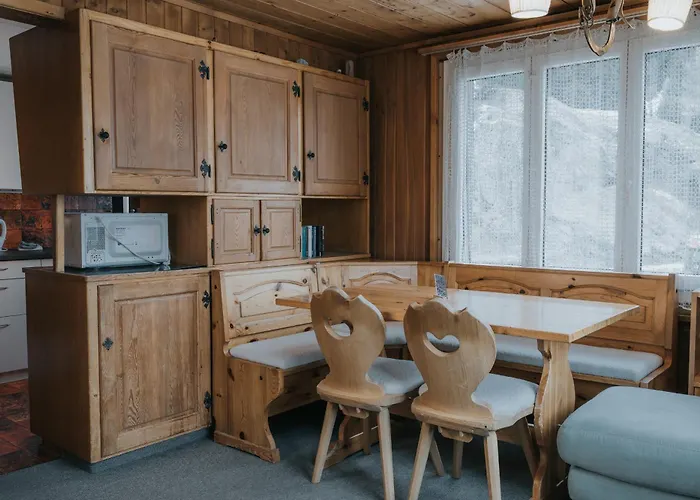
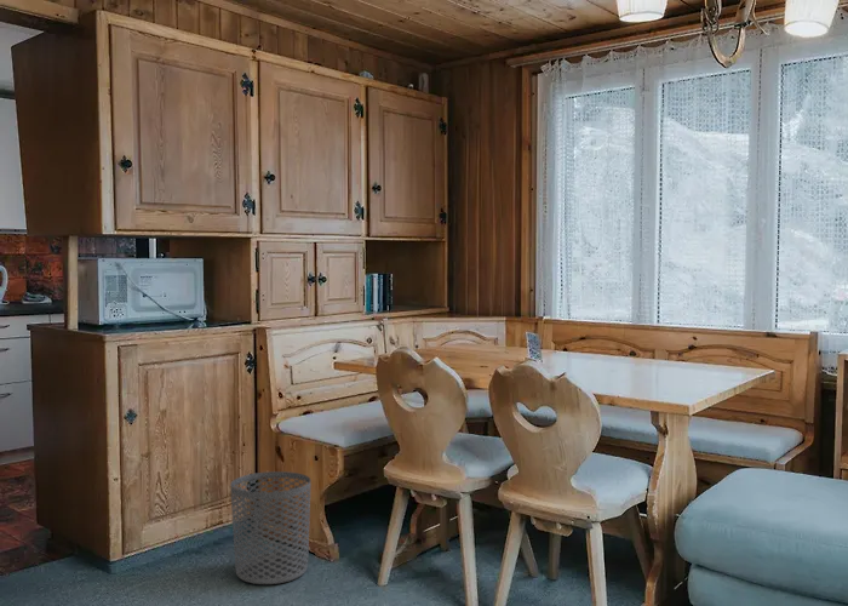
+ waste bin (270, 527)
